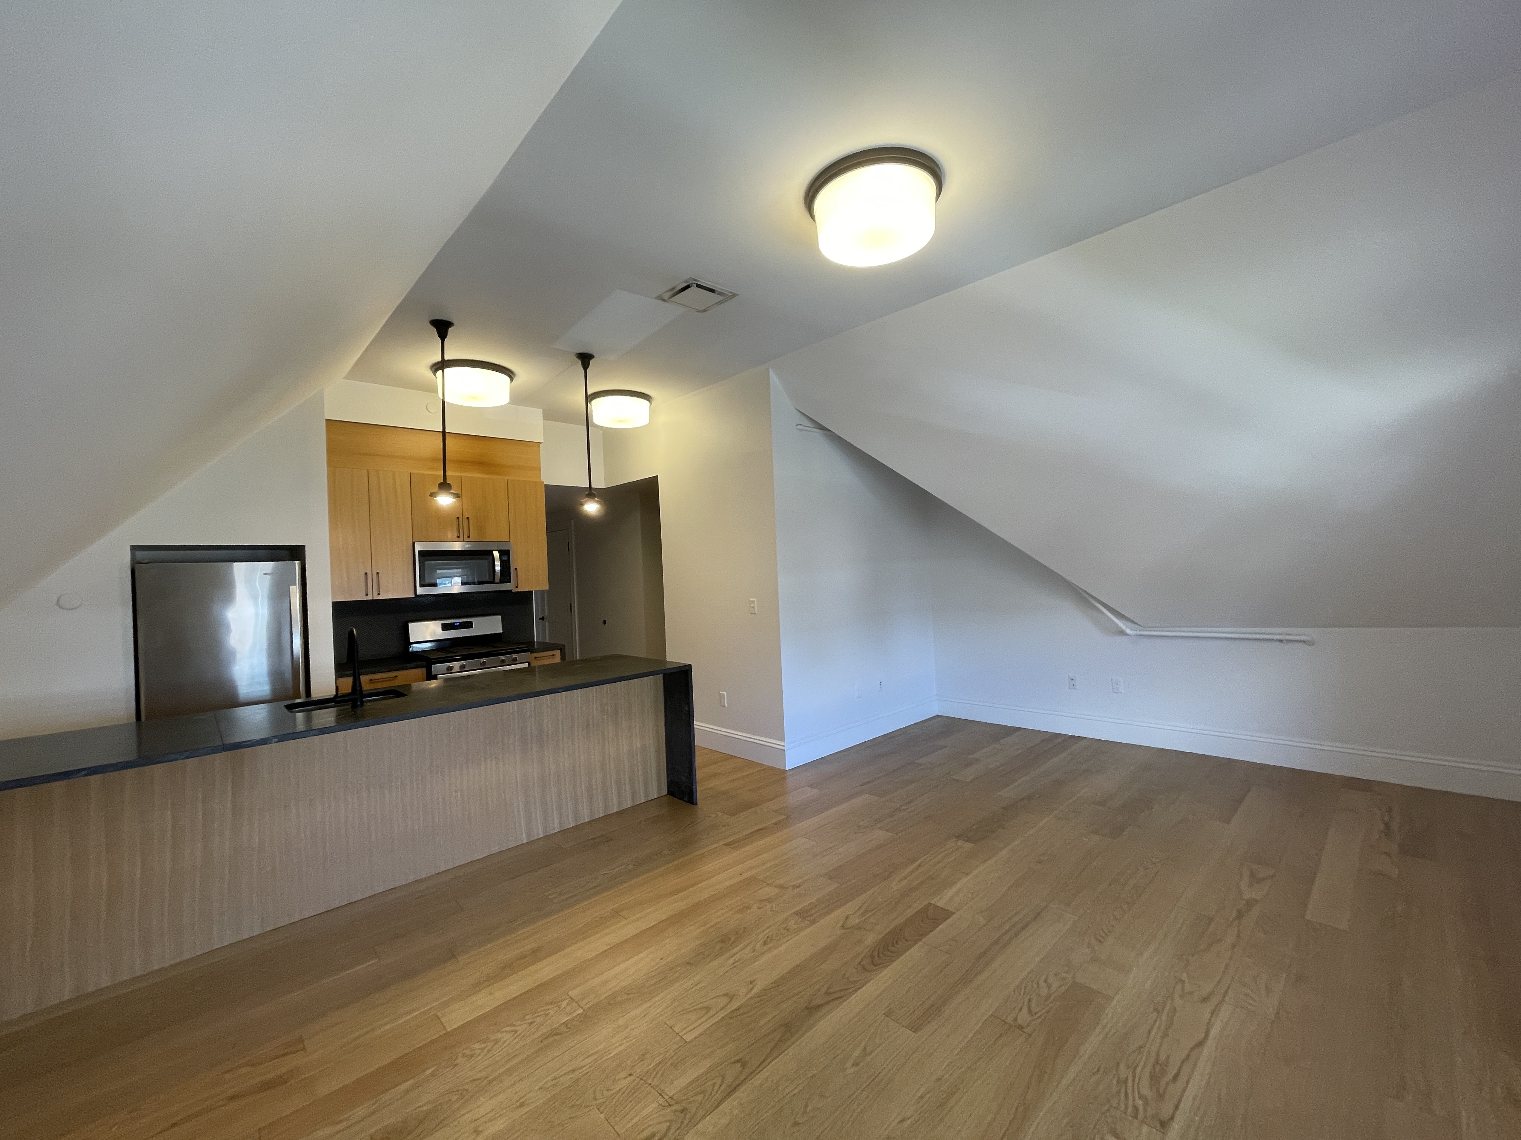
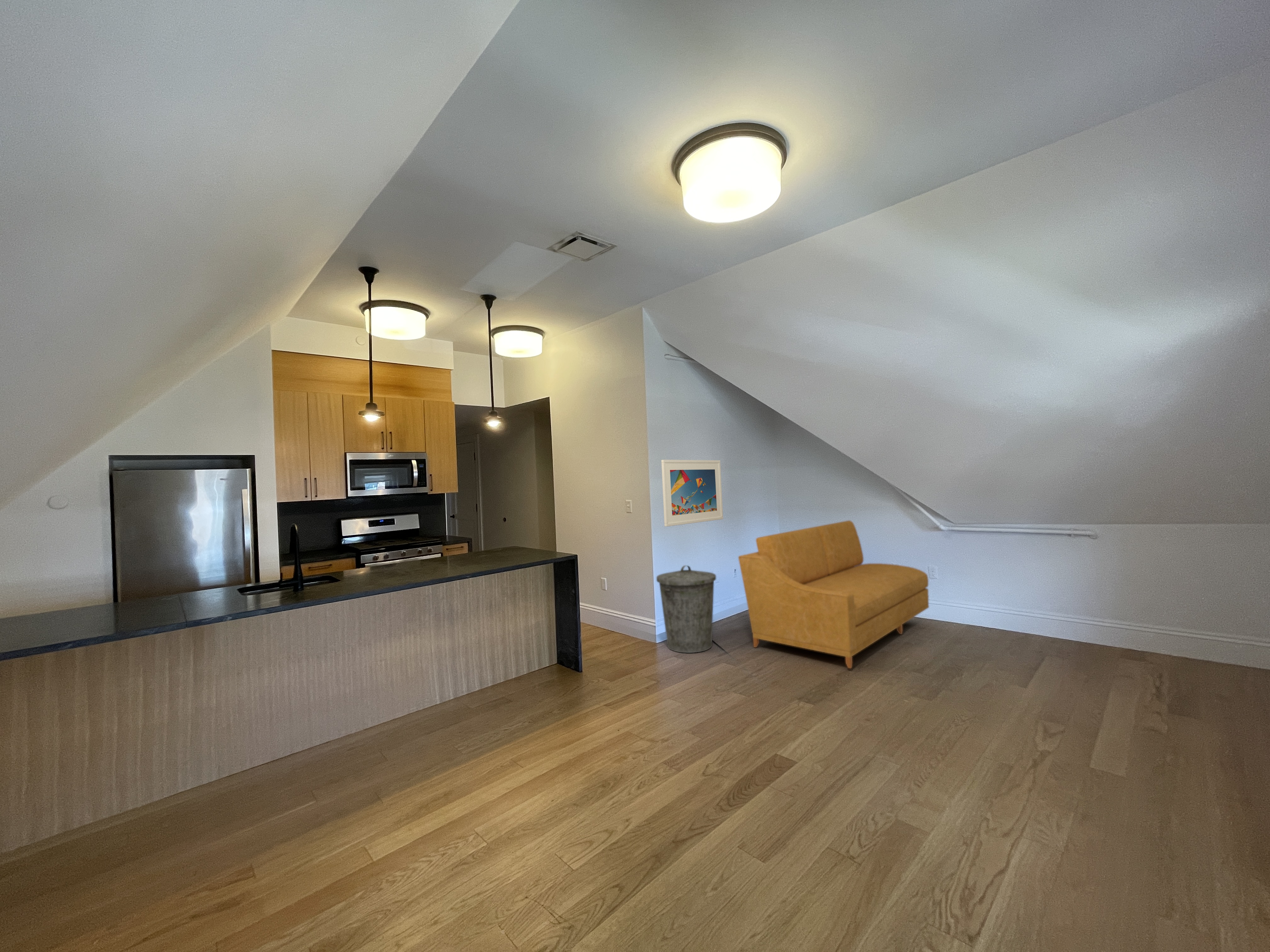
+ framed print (694, 491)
+ sofa (847, 576)
+ trash can (687, 605)
